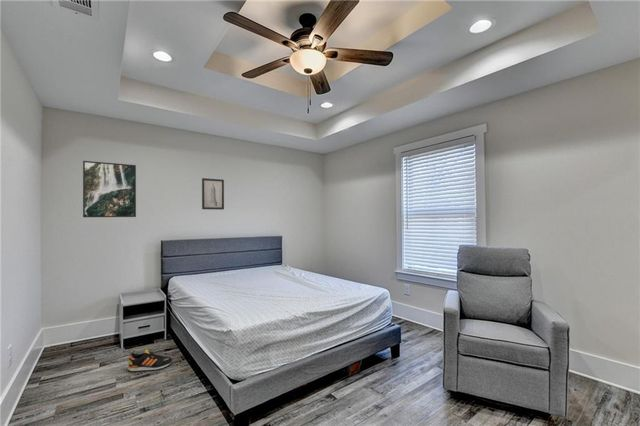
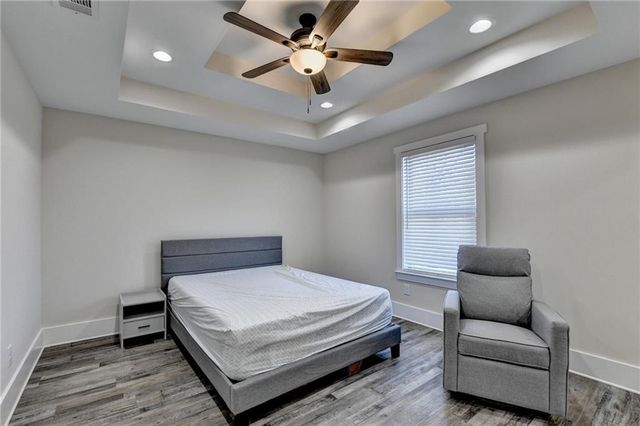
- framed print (110, 190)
- wall art (213, 194)
- shoe (150, 358)
